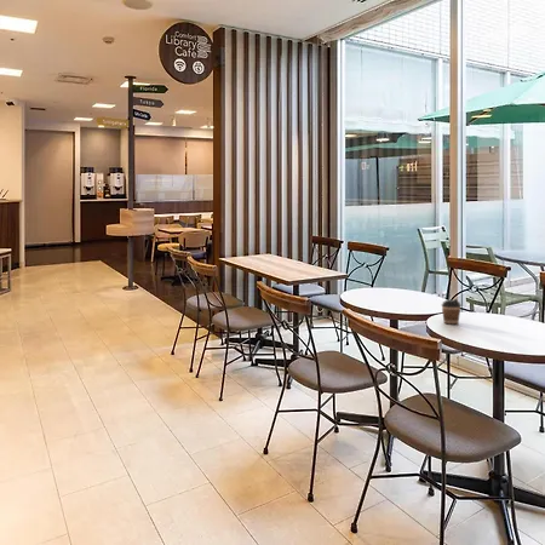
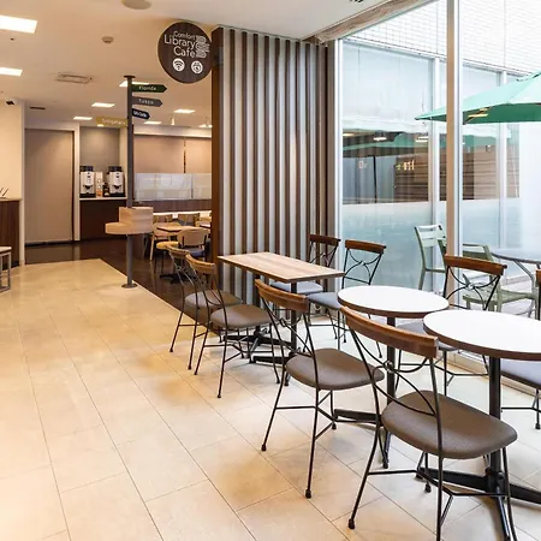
- coffee cup (451, 310)
